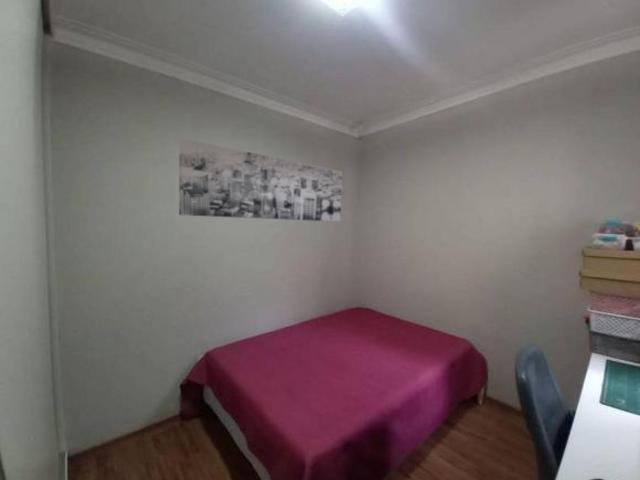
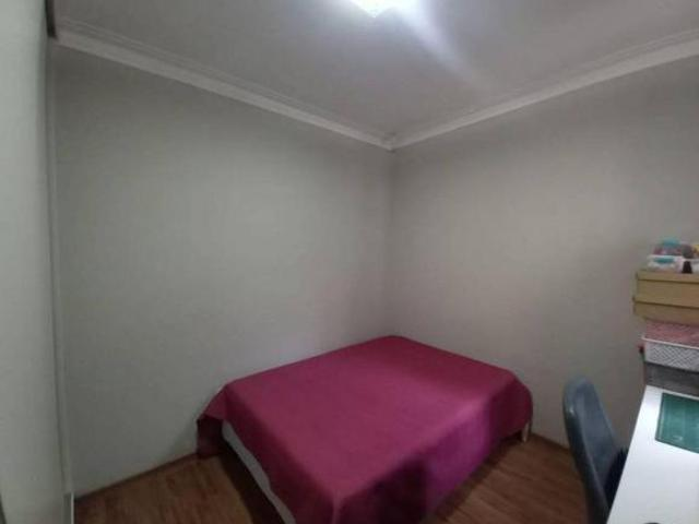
- wall art (276, 188)
